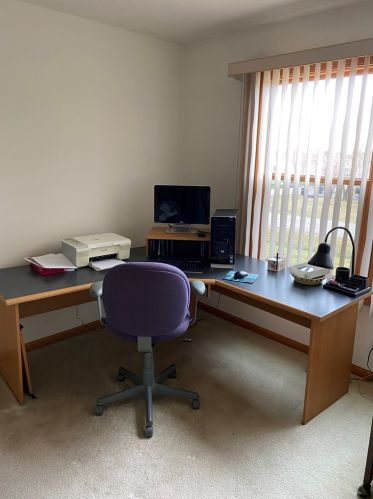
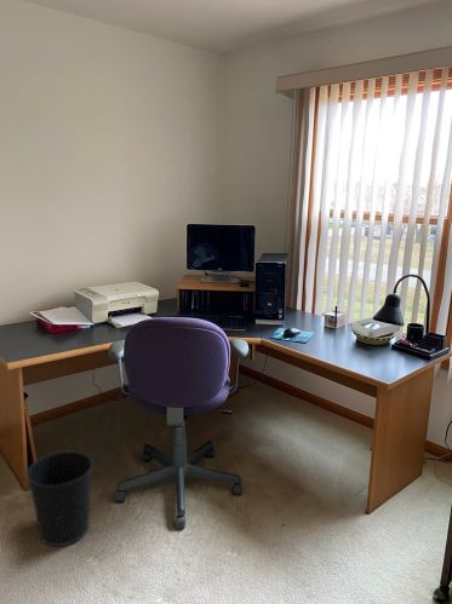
+ wastebasket (62, 499)
